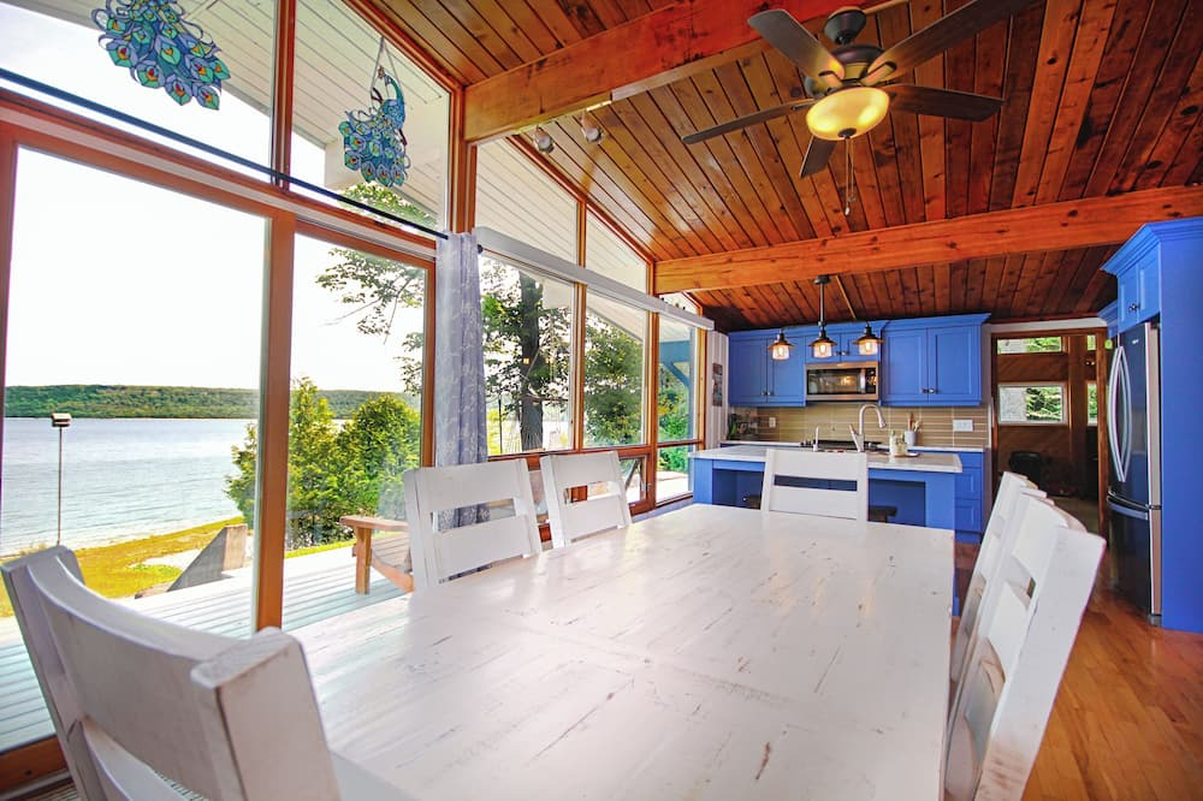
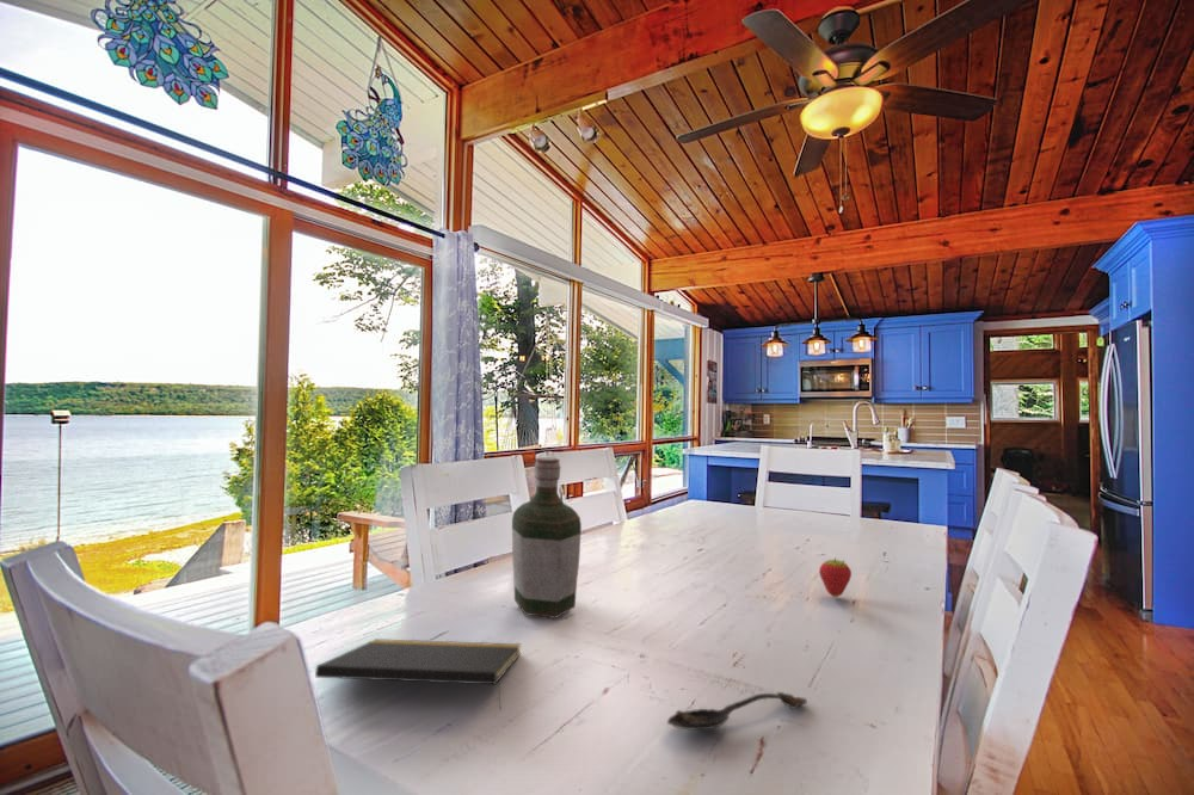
+ notepad (427, 659)
+ fruit (835, 577)
+ spoon (740, 707)
+ bottle (546, 532)
